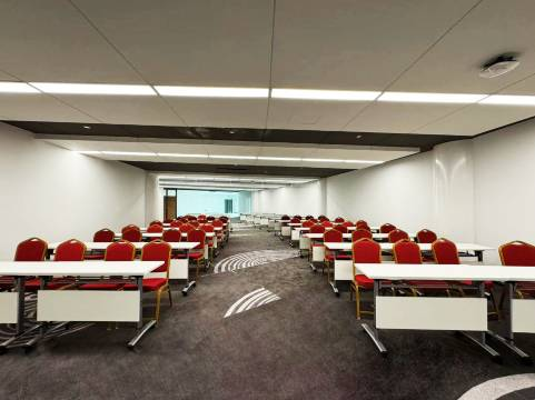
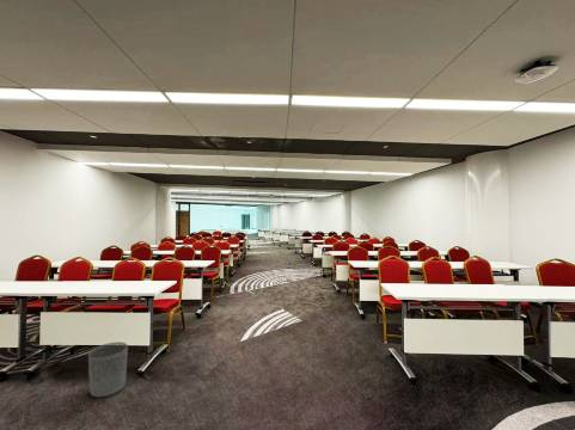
+ waste bin (108, 368)
